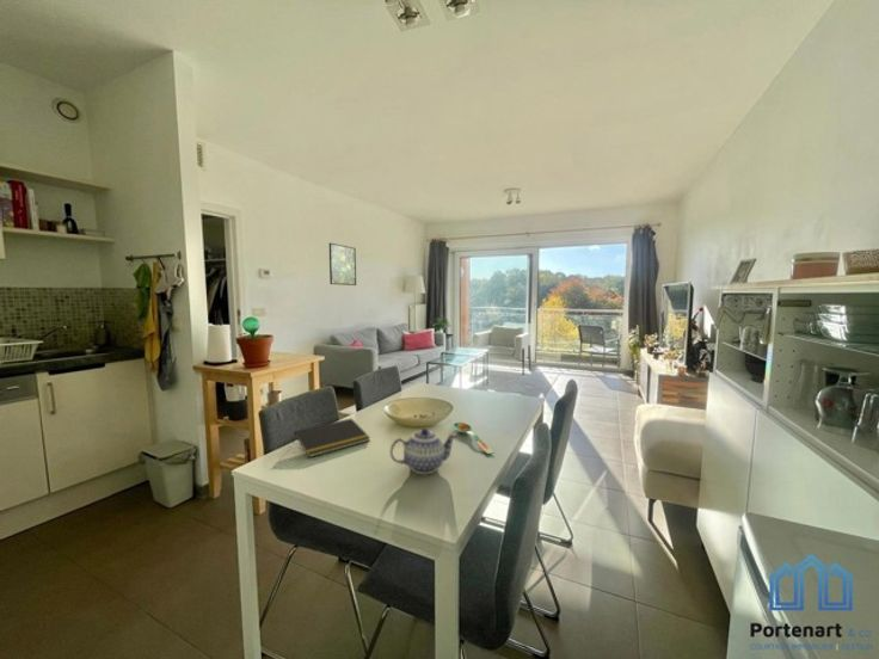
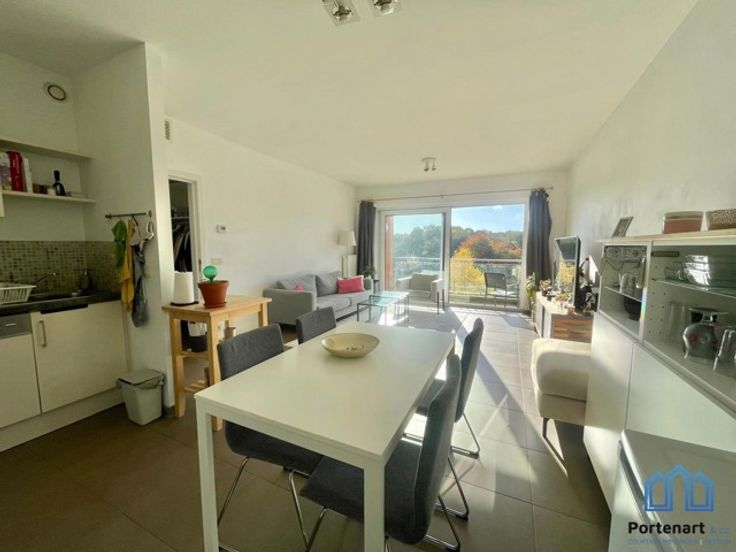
- notepad (332, 436)
- spoon (472, 436)
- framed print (343, 265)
- teapot (424, 448)
